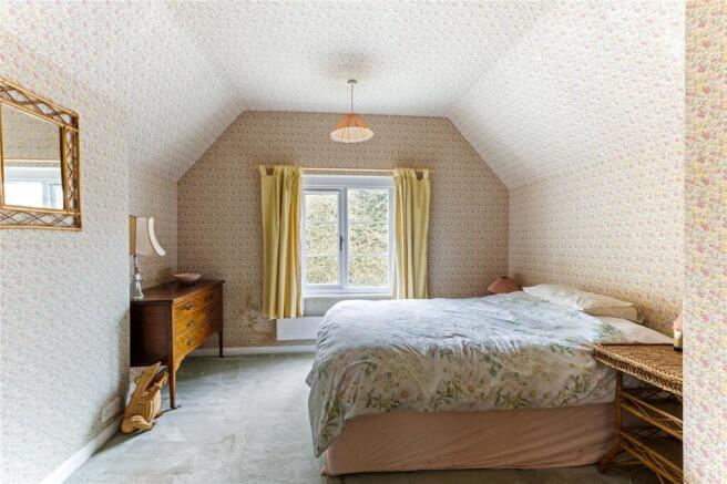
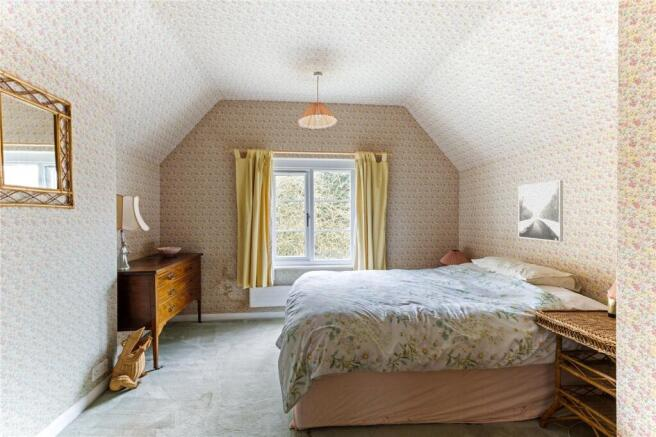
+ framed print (538, 211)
